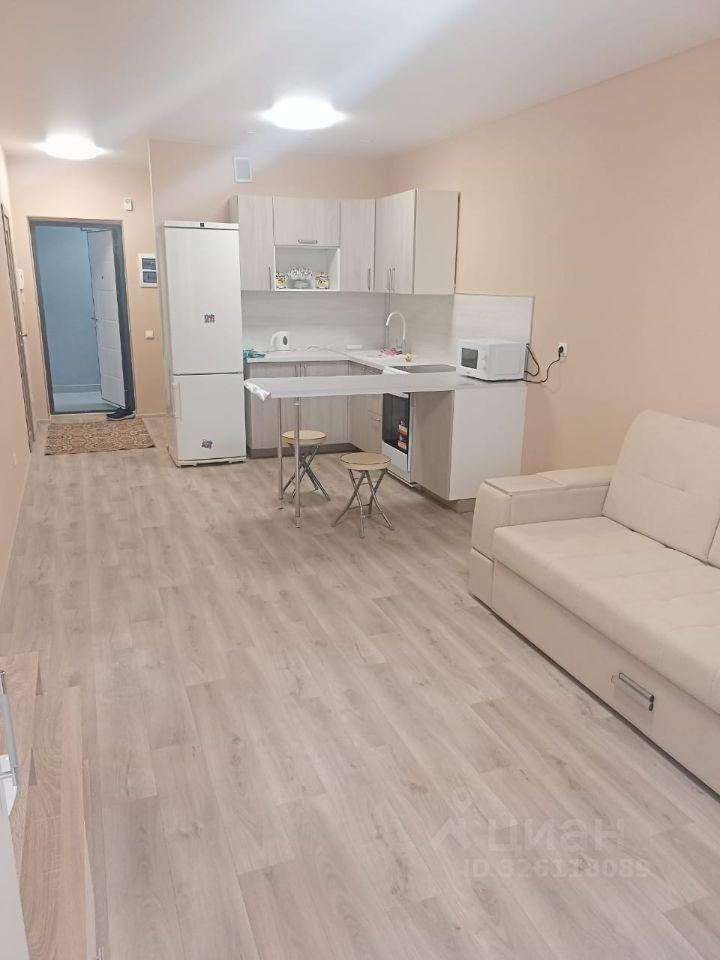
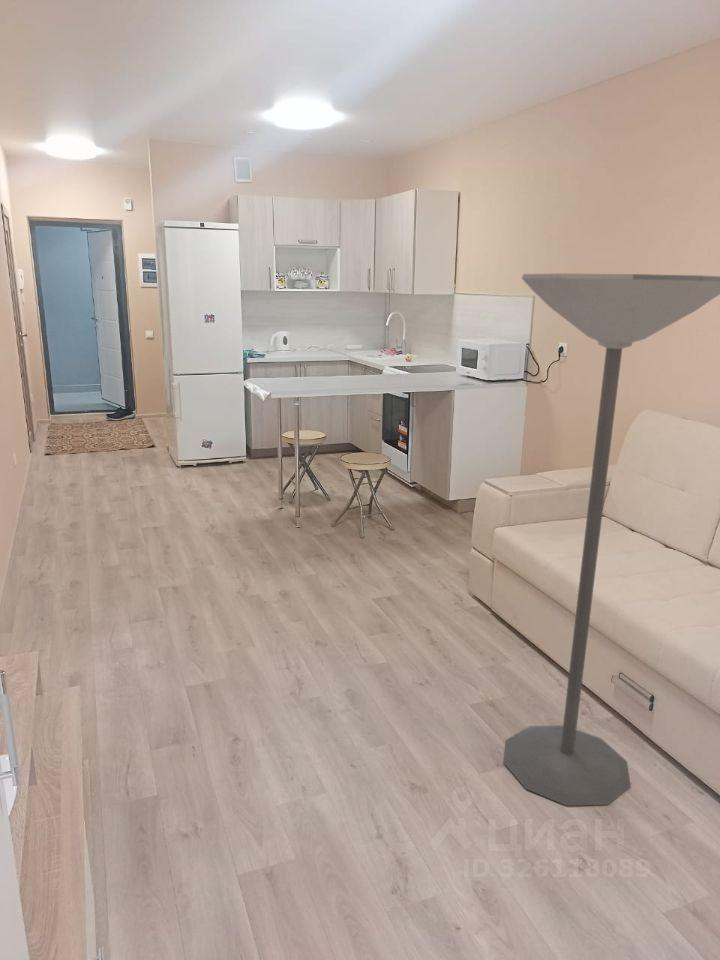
+ floor lamp (591, 543)
